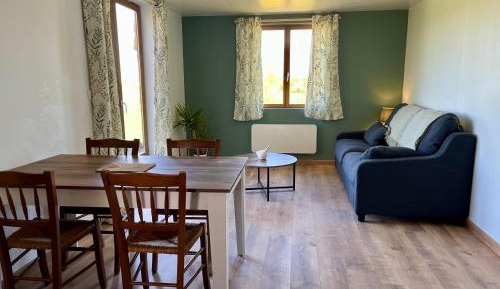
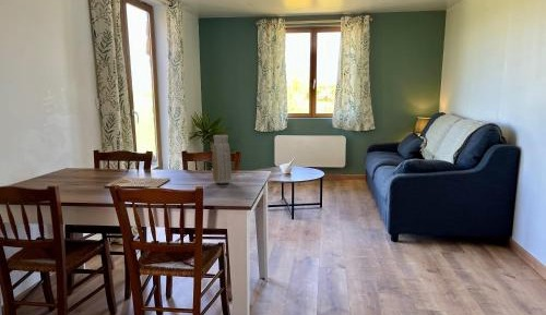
+ vase (222, 158)
